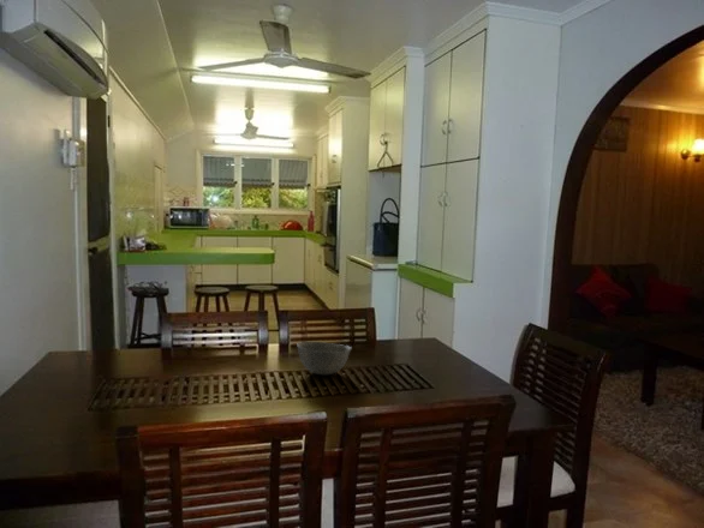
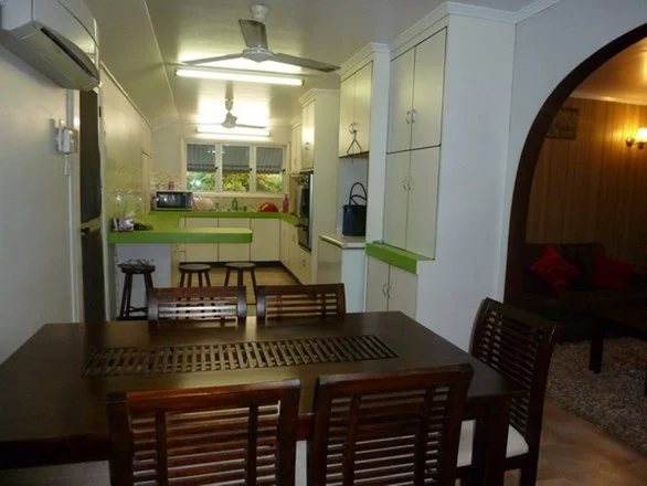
- bowl (323, 358)
